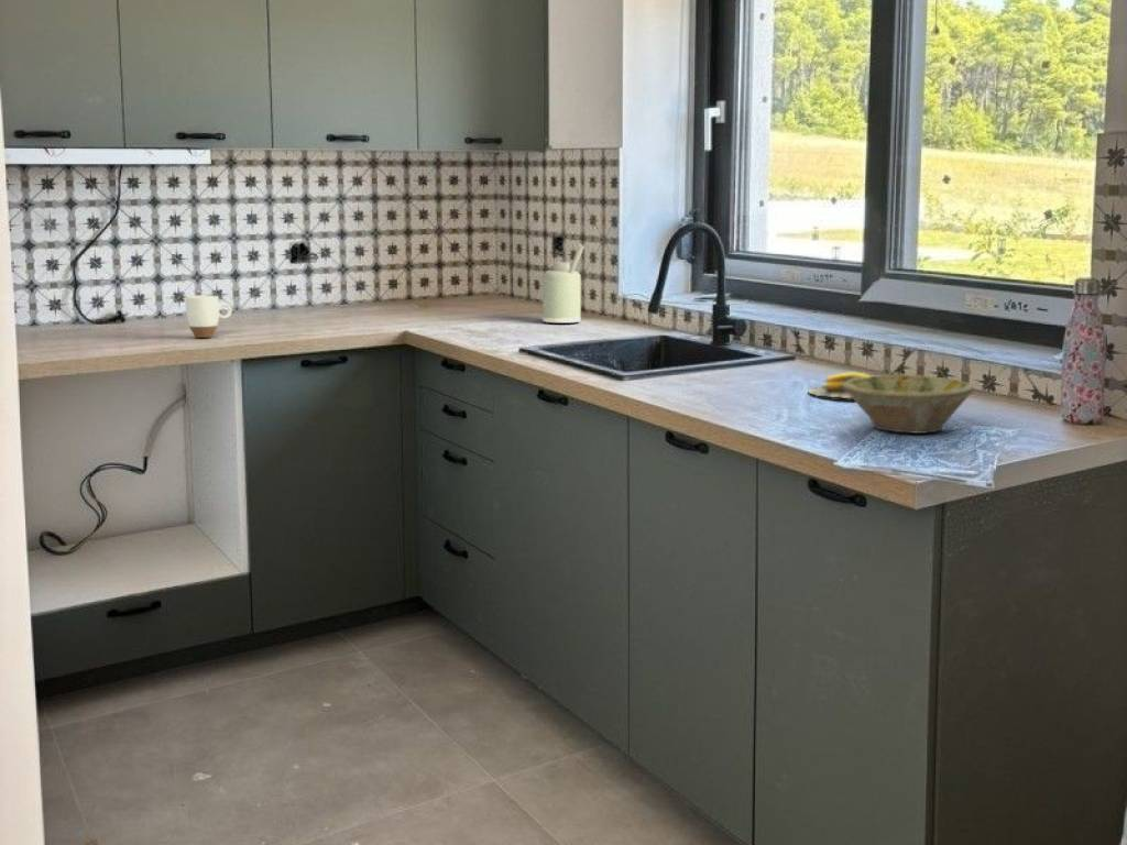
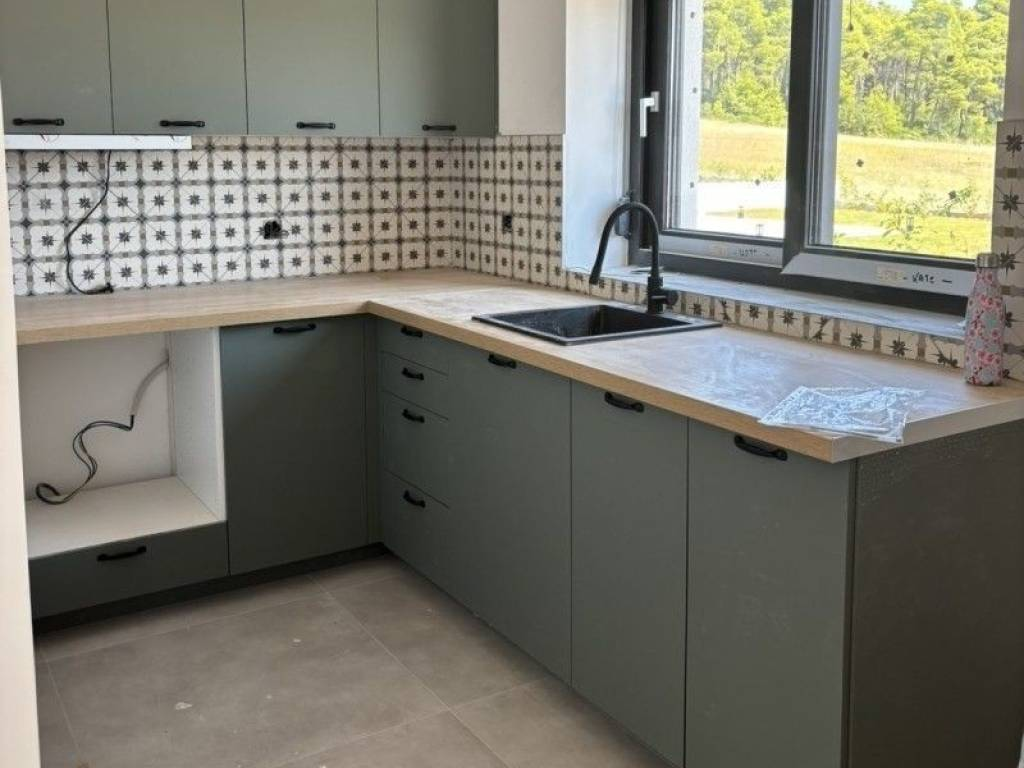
- soap dispenser (566, 283)
- banana (854, 377)
- bowl (907, 405)
- mug (209, 316)
